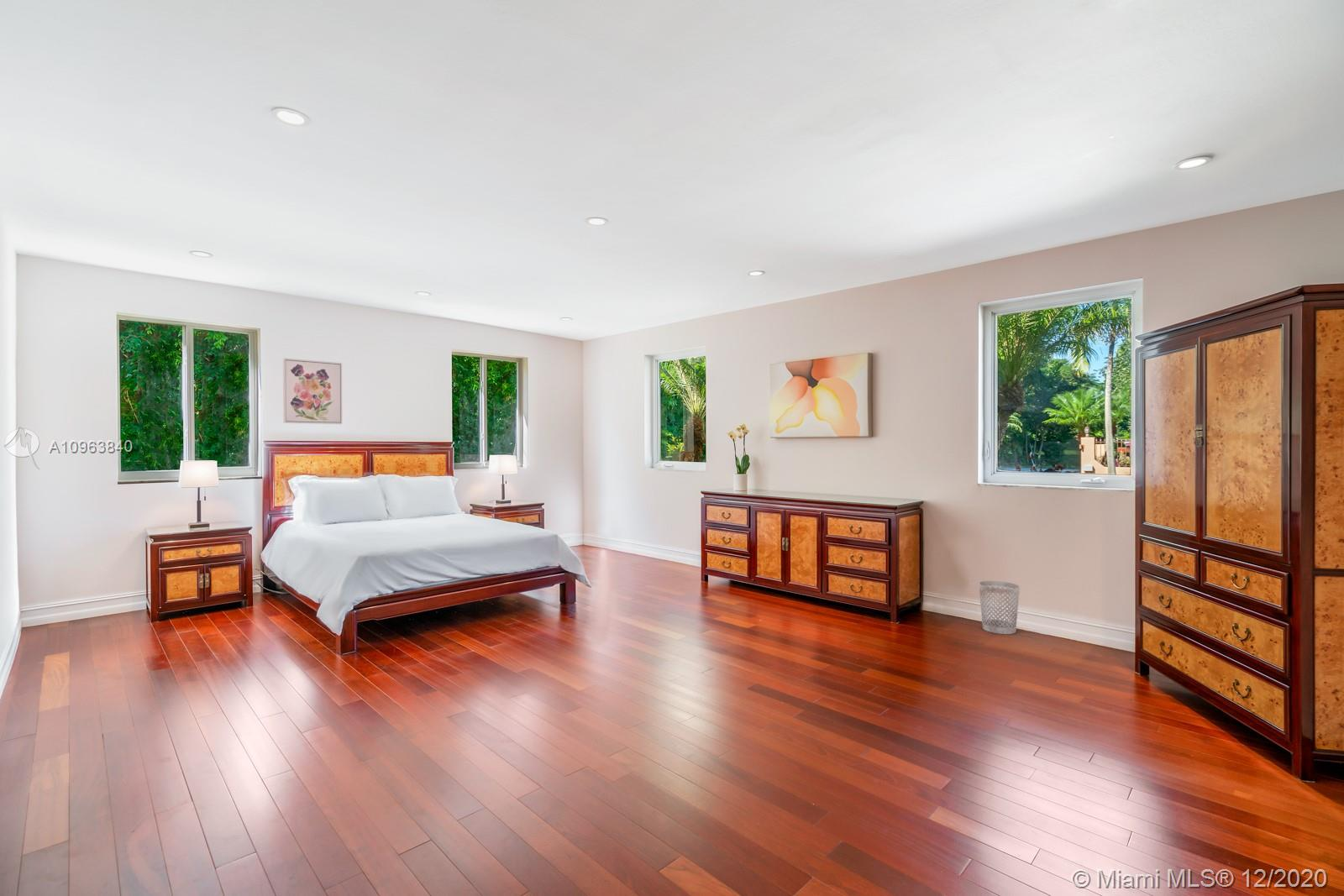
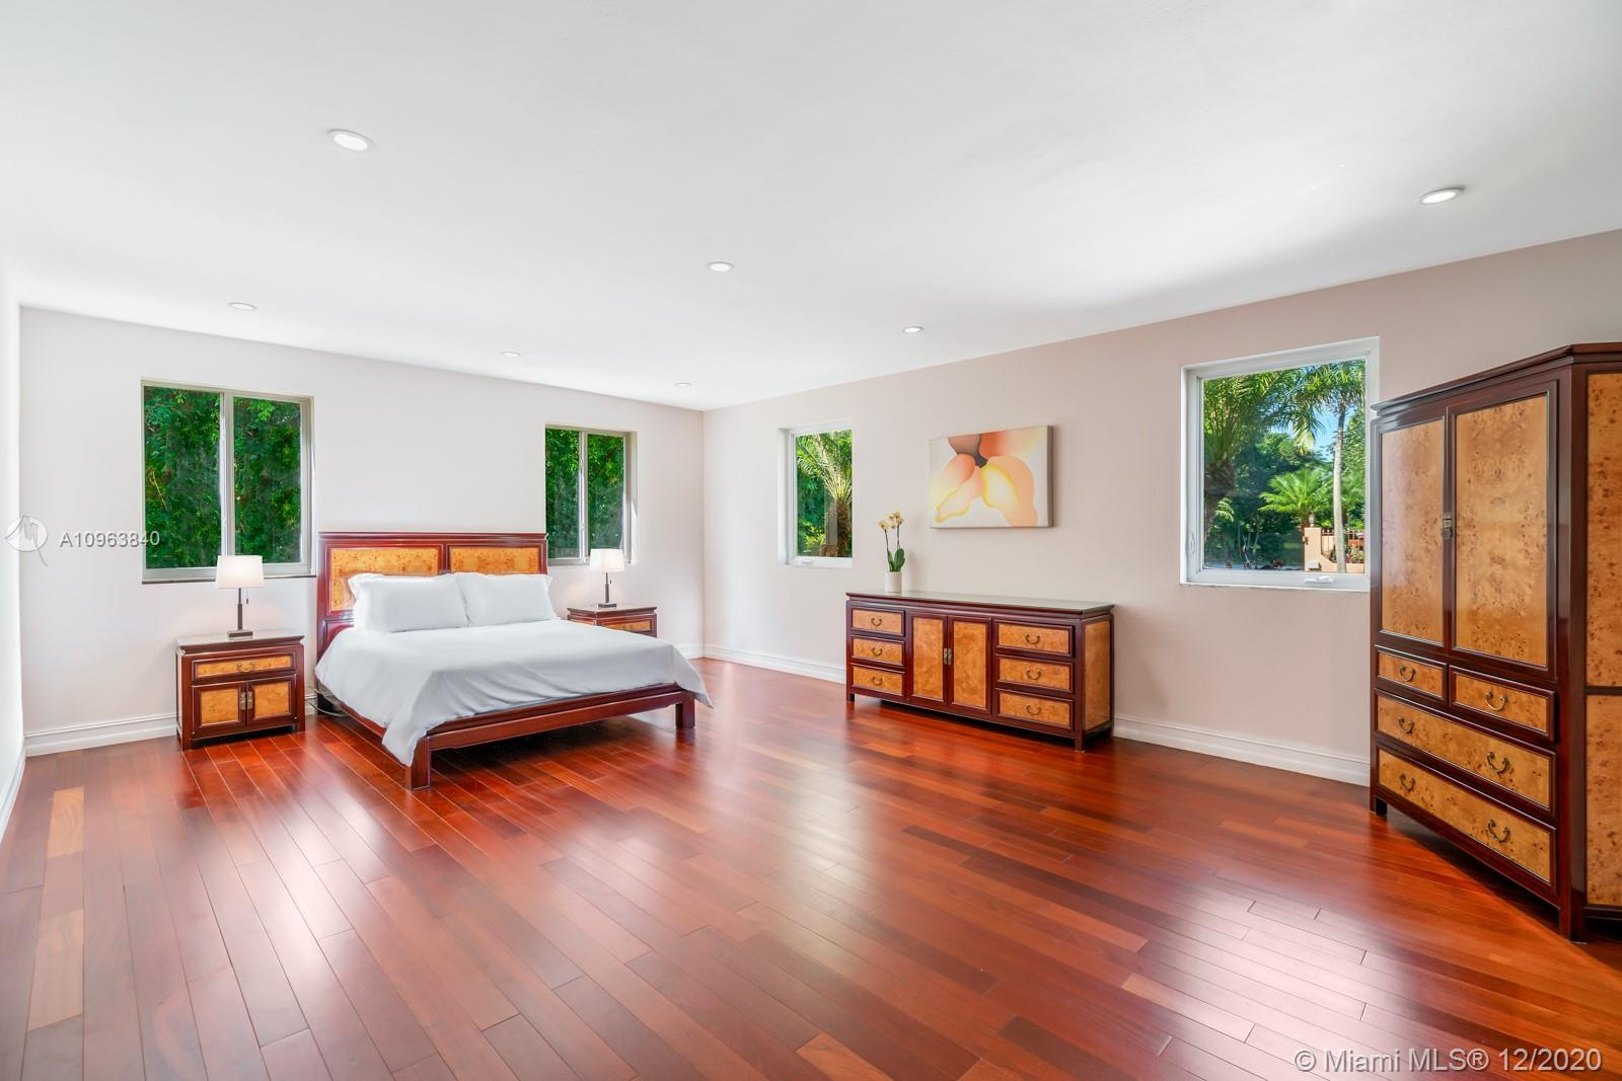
- wall art (313, 392)
- wastebasket (999, 607)
